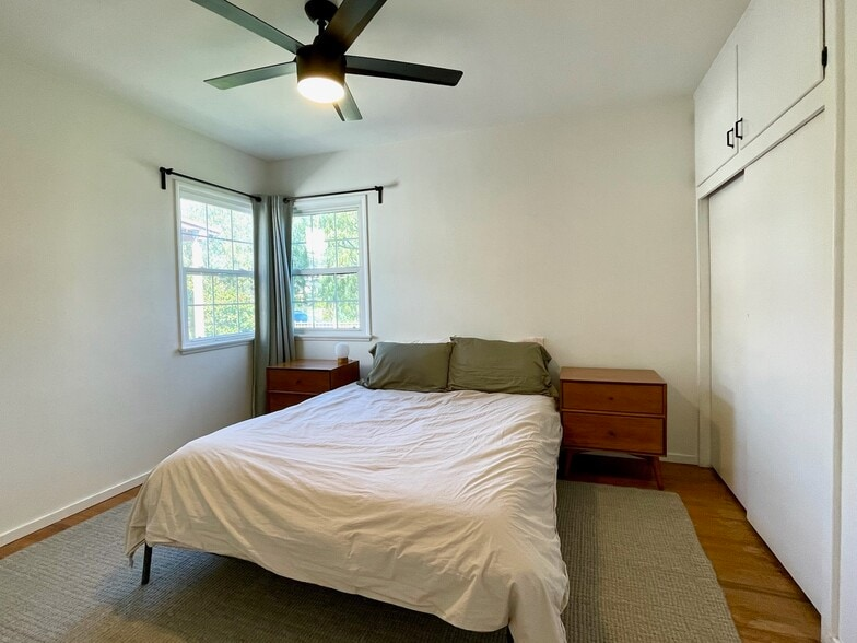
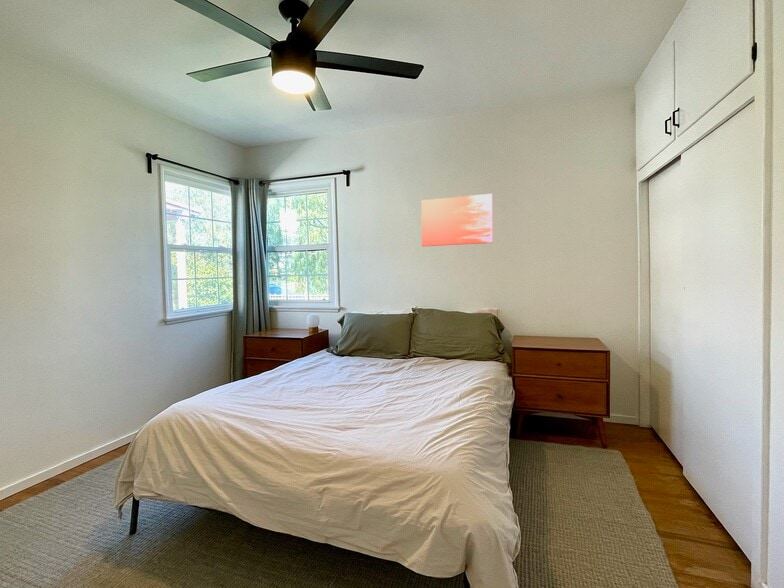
+ wall art (456, 220)
